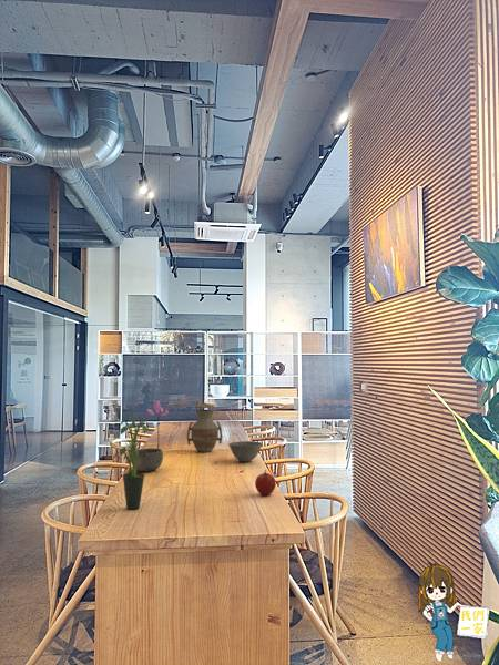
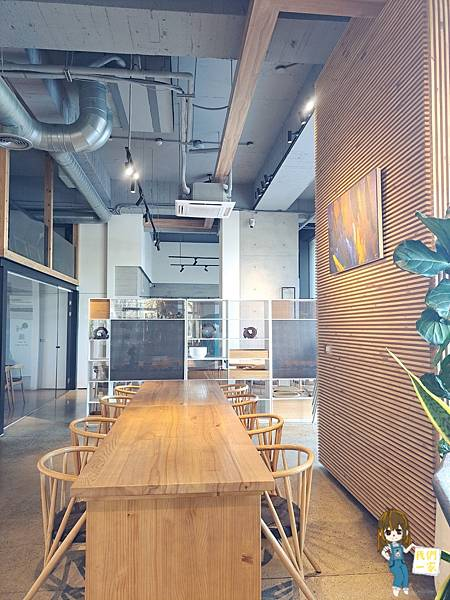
- potted plant (132, 461)
- bowl (146, 460)
- vase (204, 427)
- flower (157, 427)
- apple (265, 481)
- bowl (245, 452)
